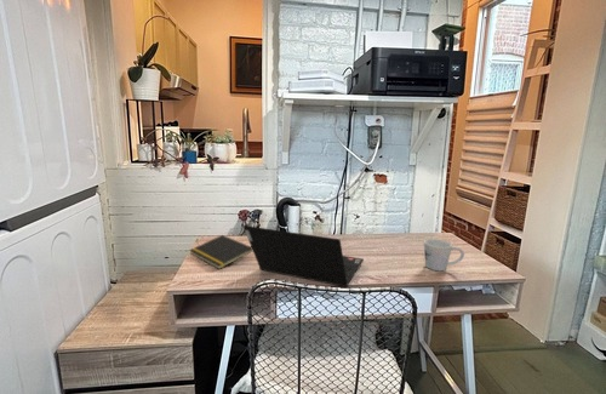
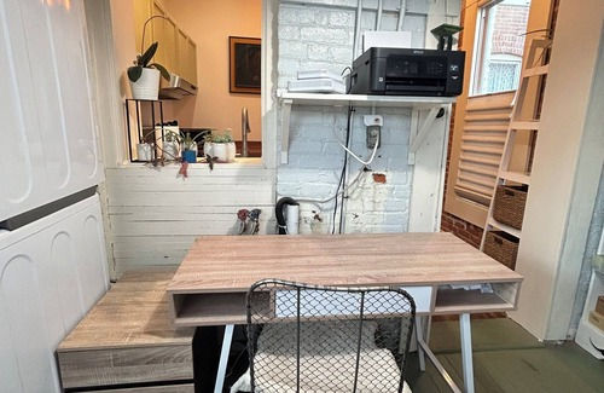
- mug (442, 255)
- notepad (221, 250)
- laptop computer (308, 245)
